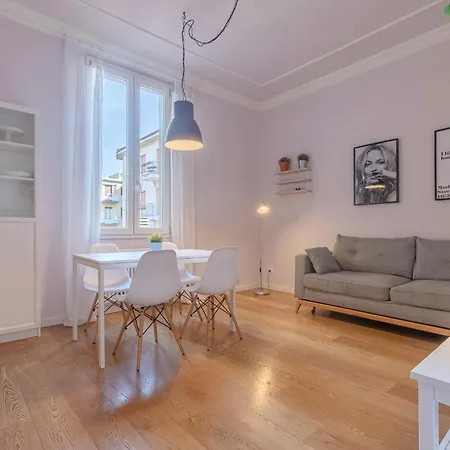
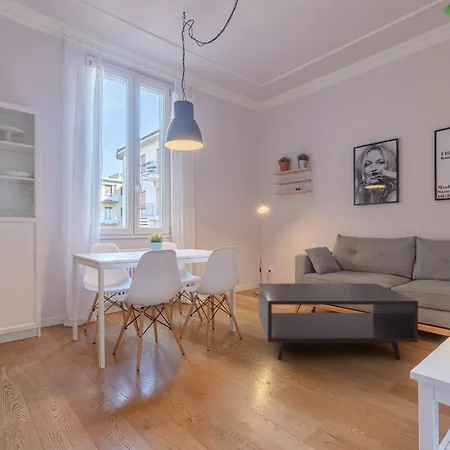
+ coffee table (328, 319)
